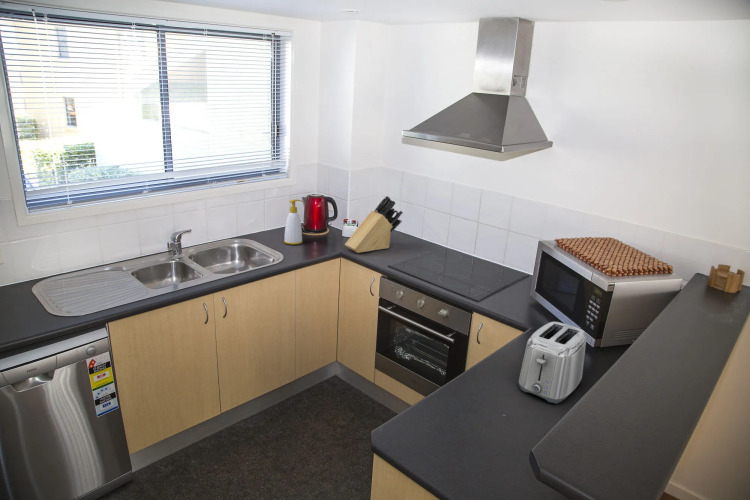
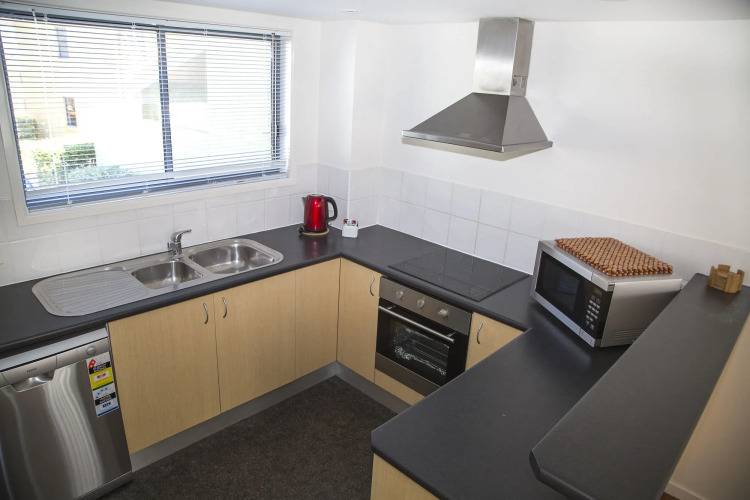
- soap bottle (293, 221)
- toaster (555, 358)
- knife block (374, 223)
